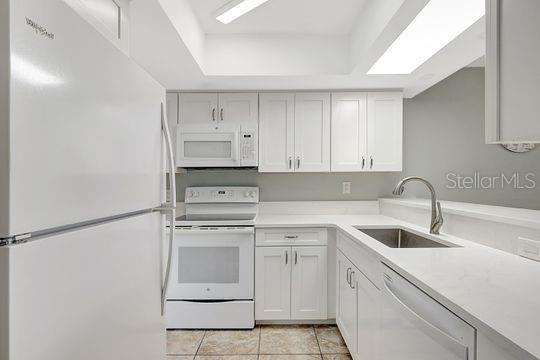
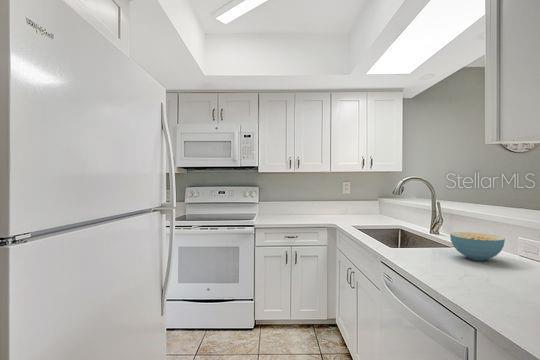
+ cereal bowl (476, 247)
